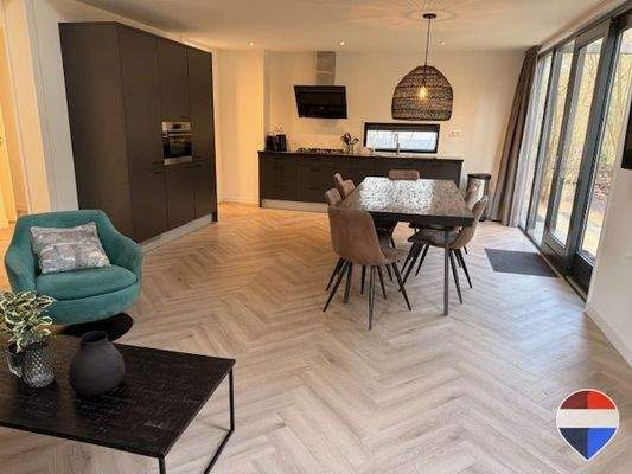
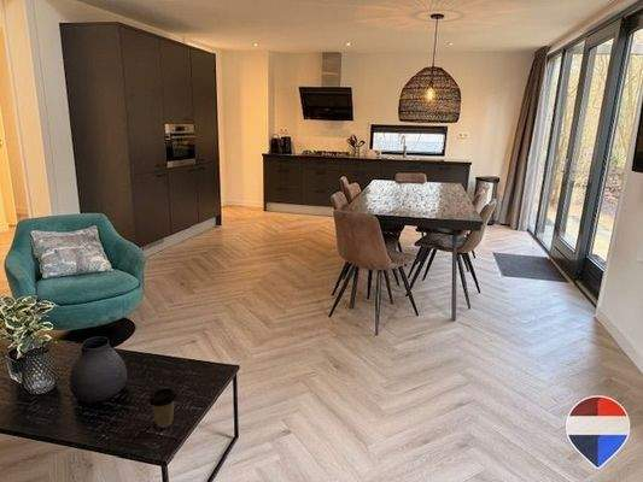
+ coffee cup (163, 407)
